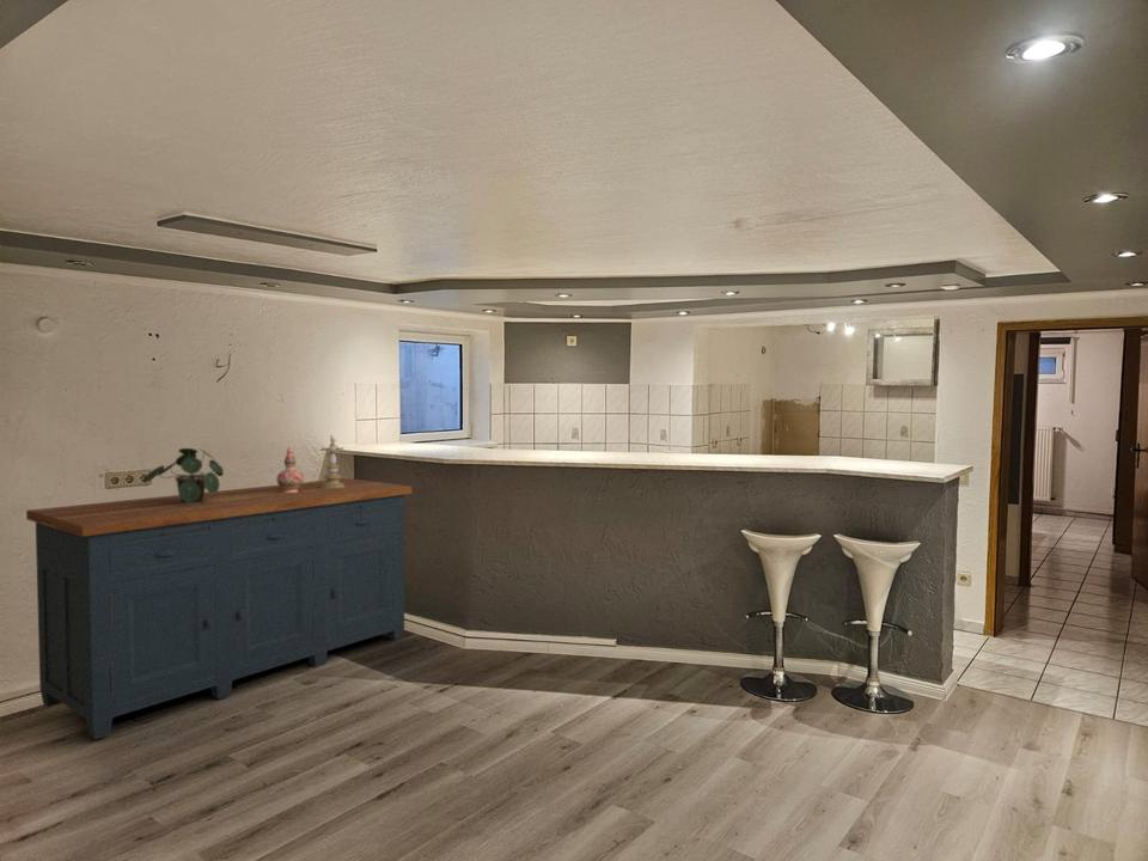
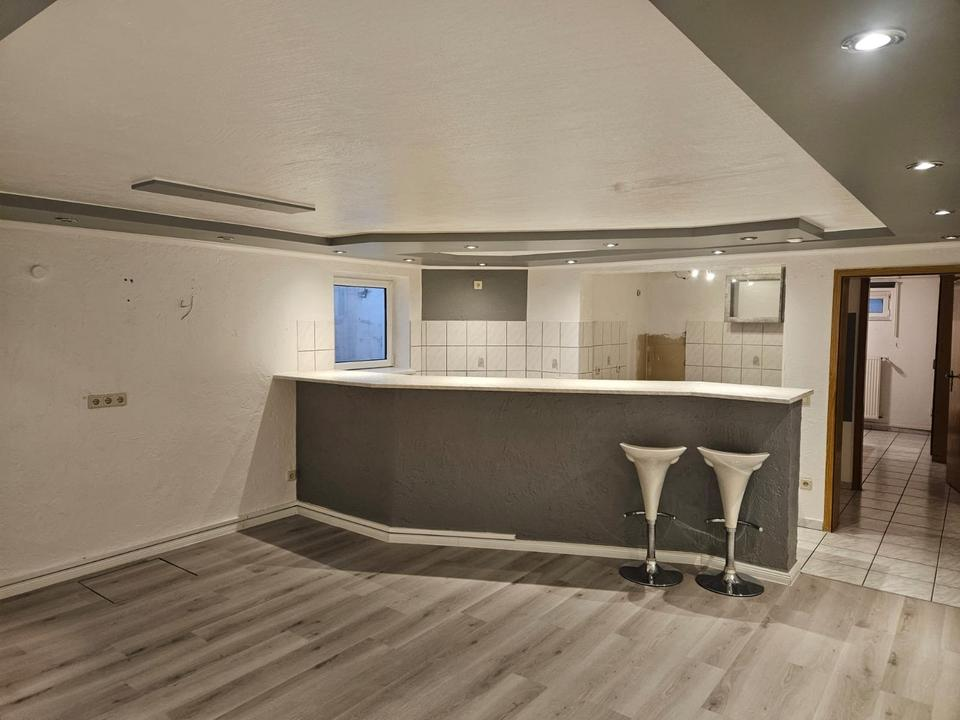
- sideboard (244, 582)
- candle holder (332, 460)
- decorative vase (289, 468)
- potted plant (190, 475)
